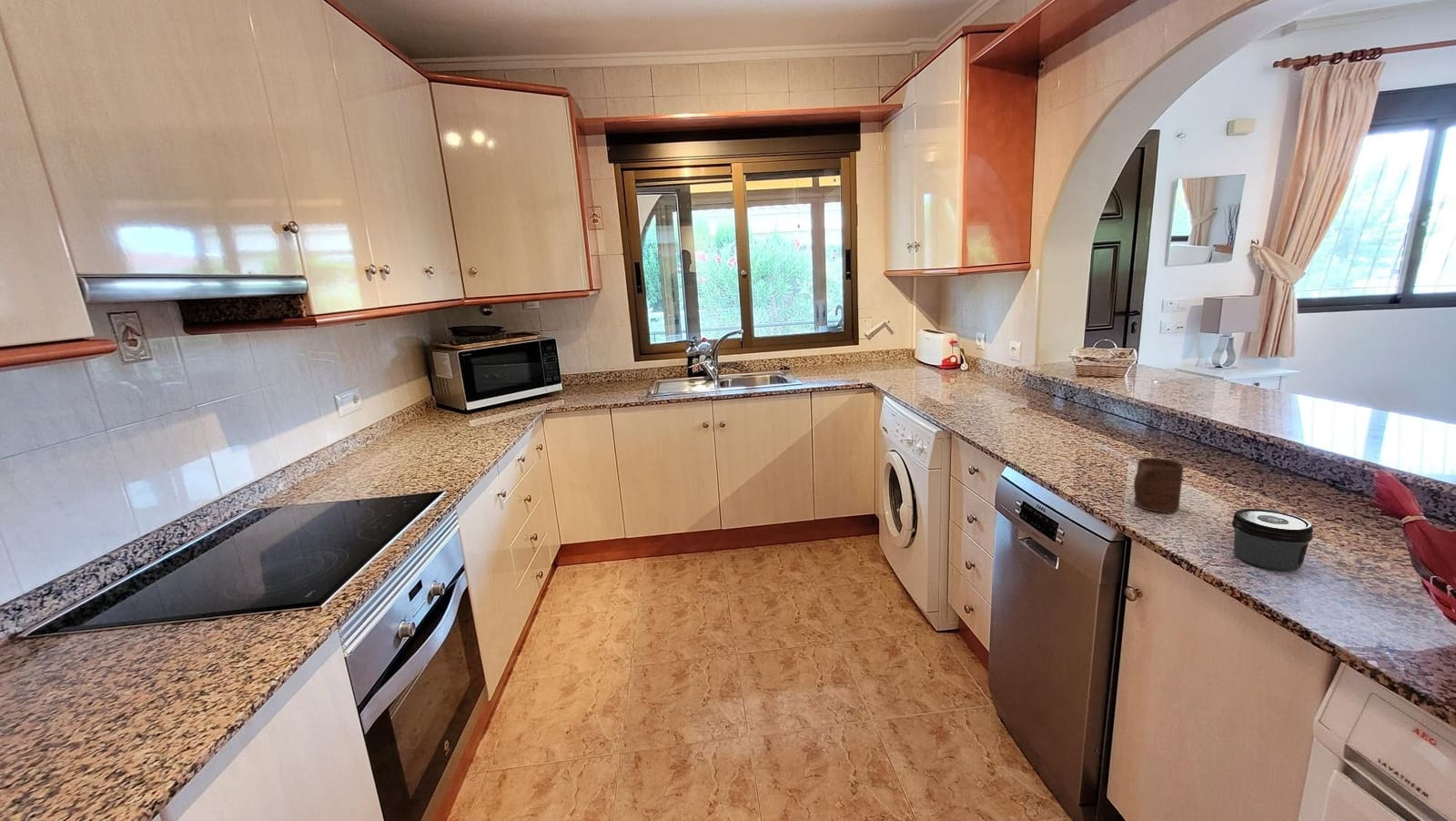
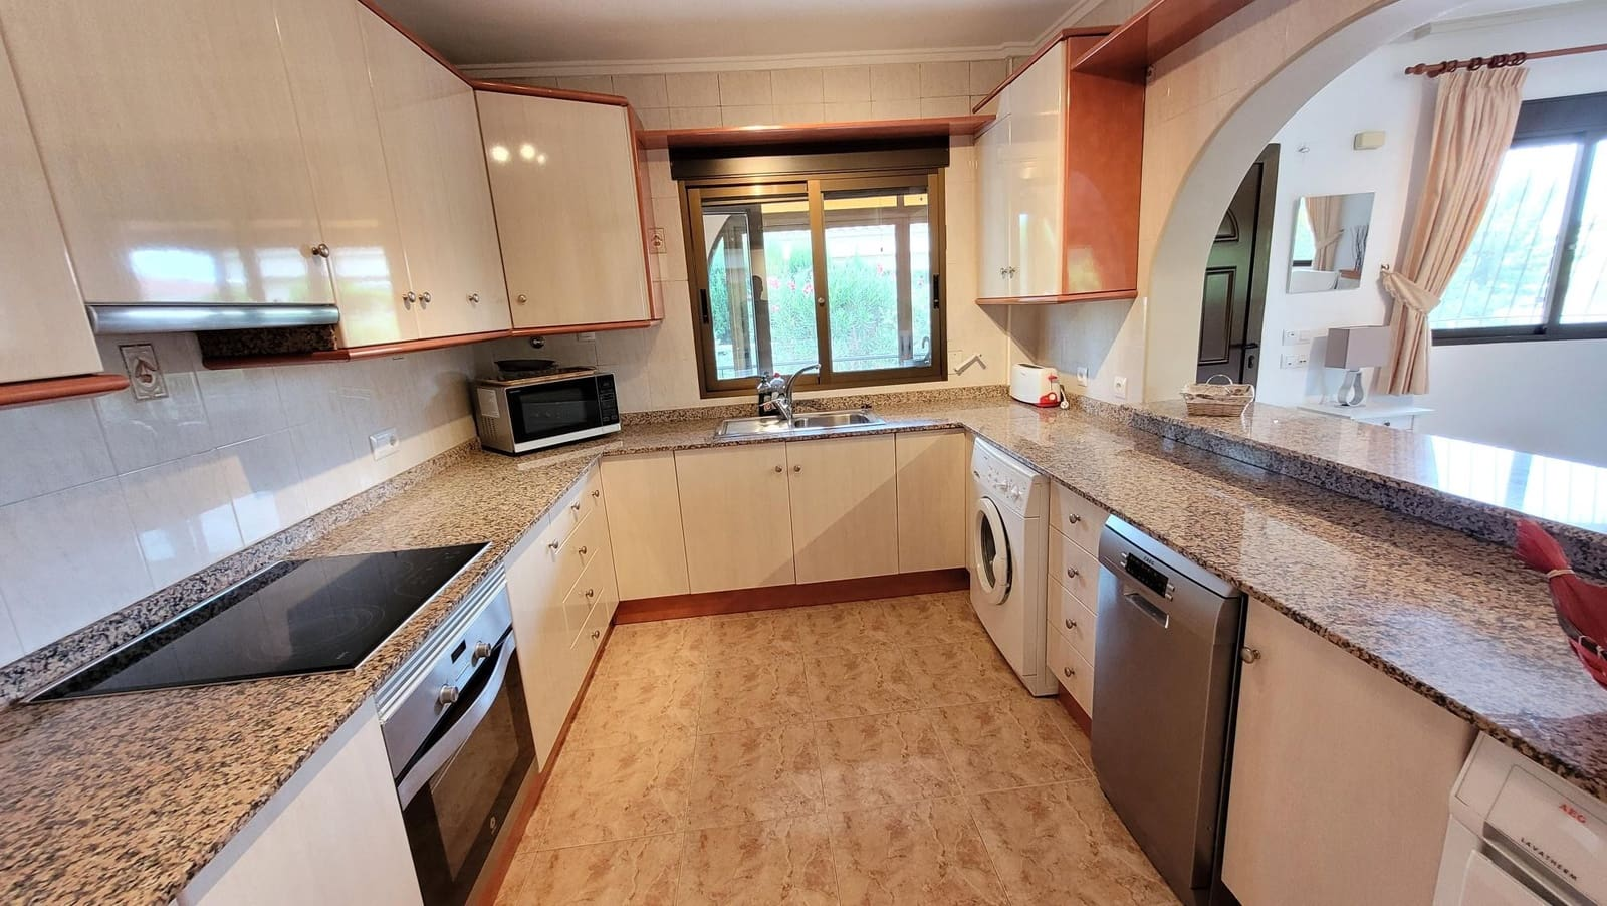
- jar (1269, 539)
- cup (1156, 486)
